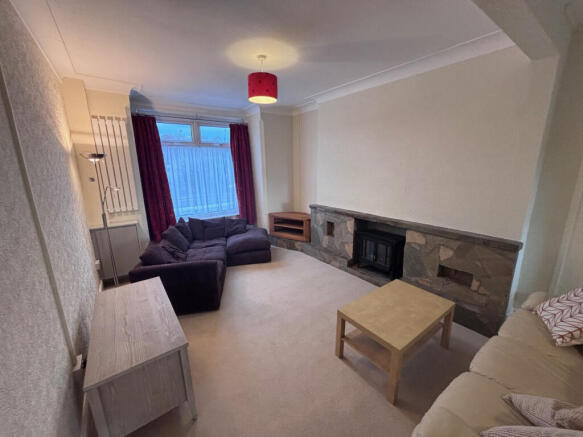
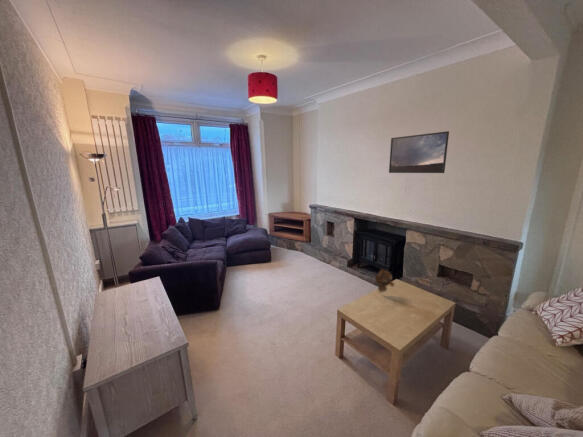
+ plant (385, 283)
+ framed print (415, 154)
